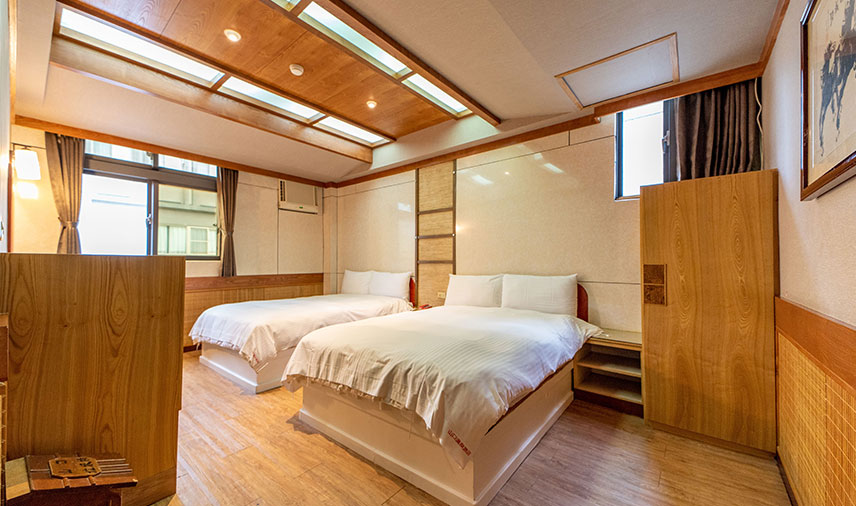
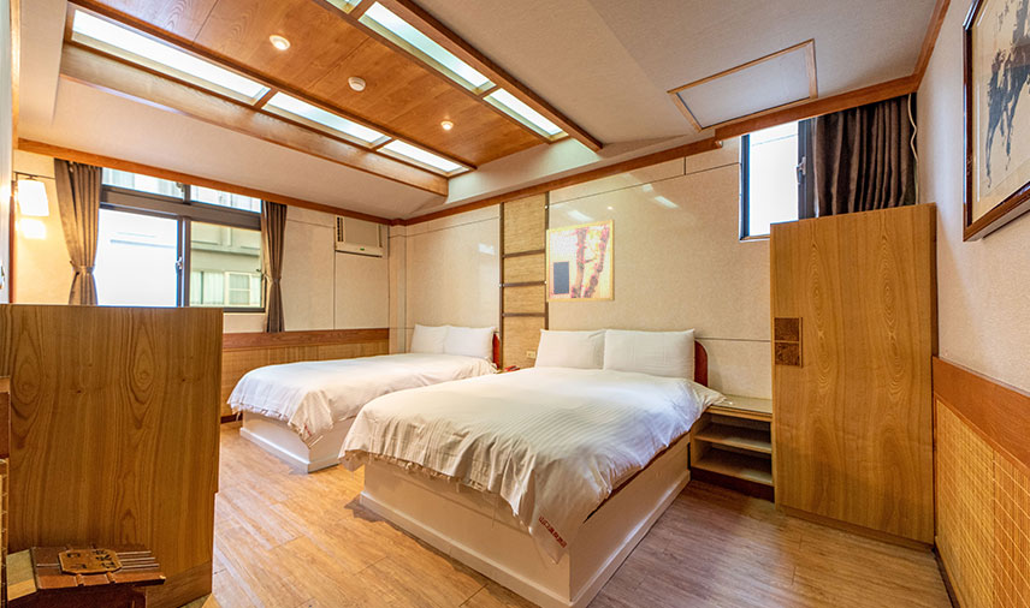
+ wall art (578, 263)
